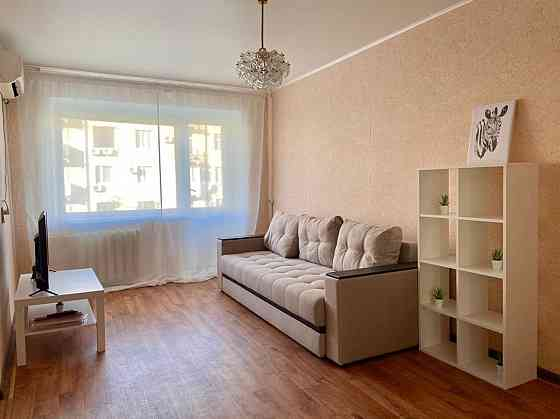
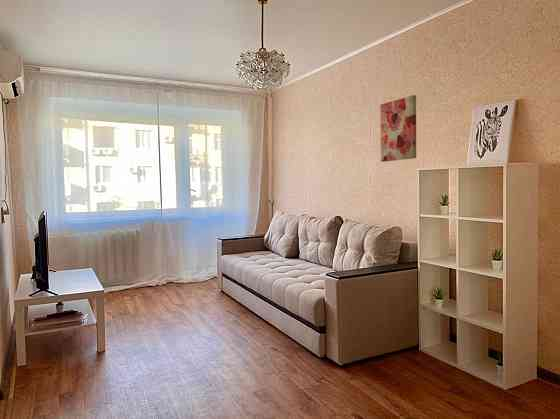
+ wall art (397, 130)
